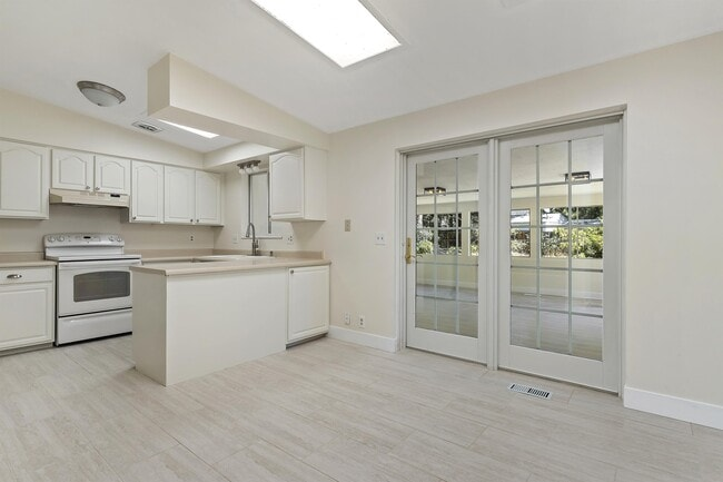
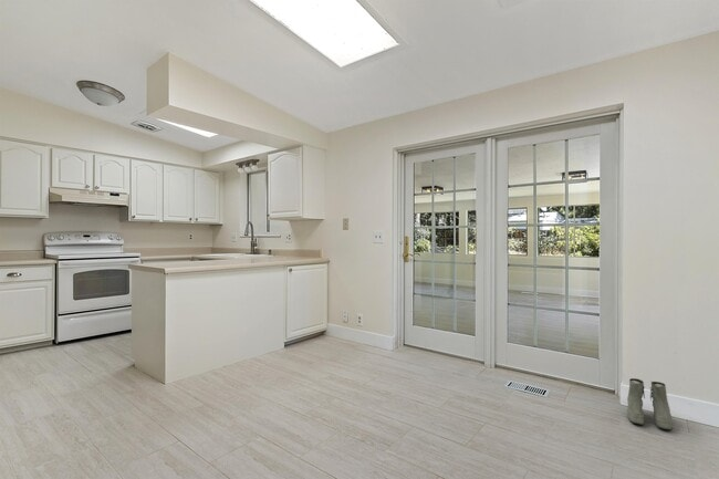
+ boots (650, 399)
